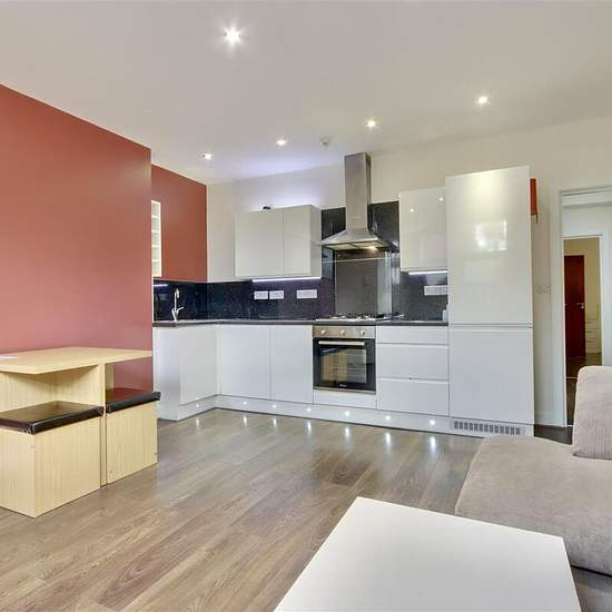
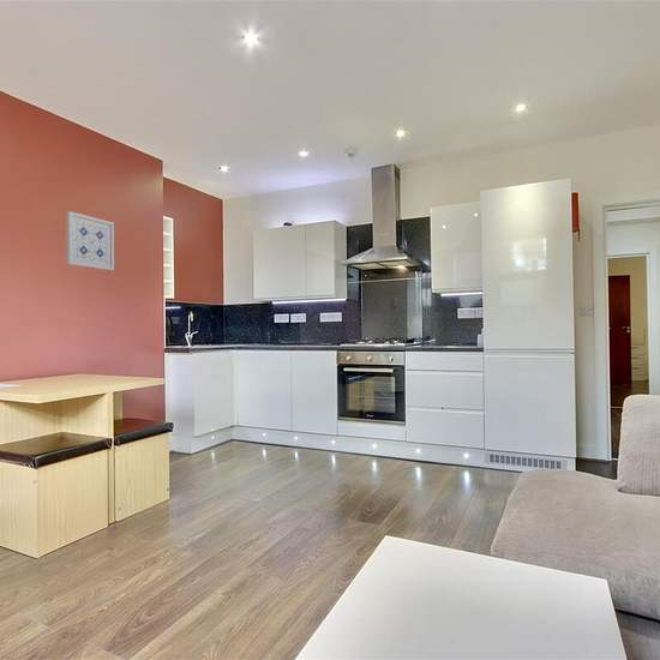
+ wall art (91, 241)
